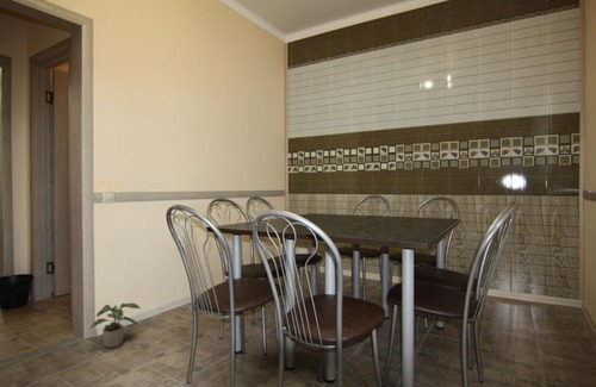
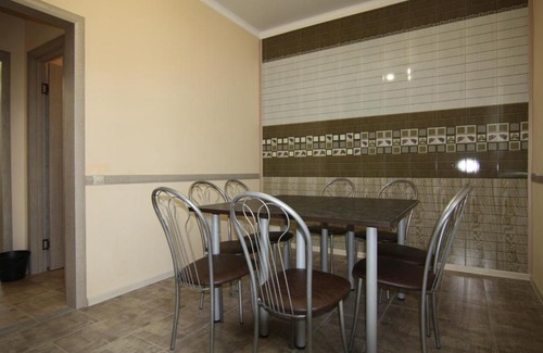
- potted plant (114, 324)
